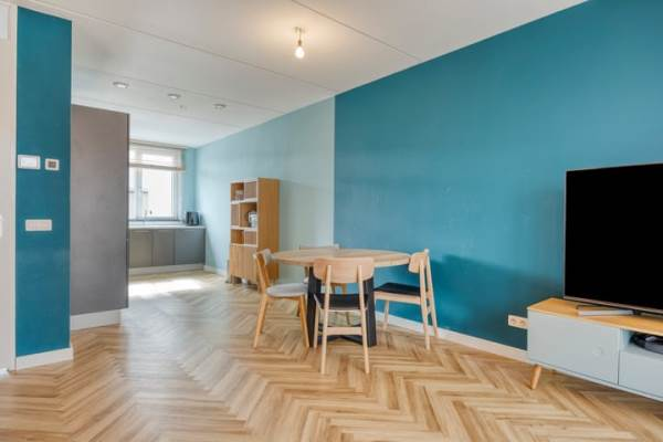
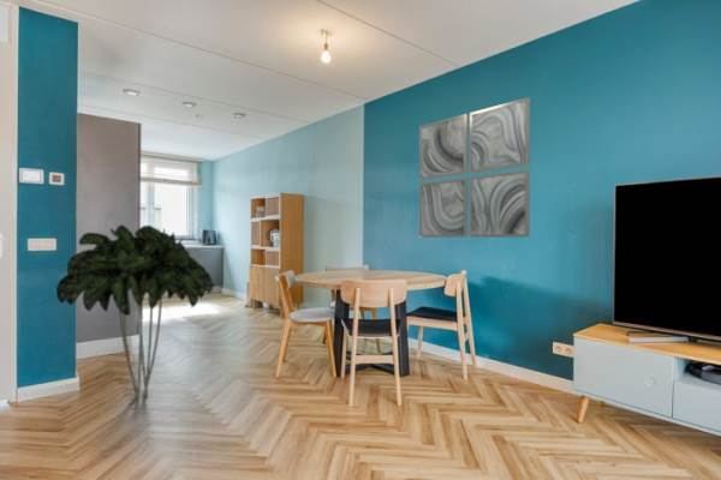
+ indoor plant (139, 311)
+ wall art (470, 176)
